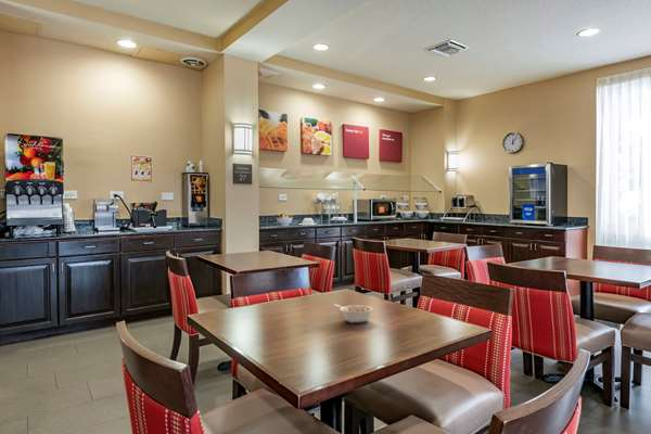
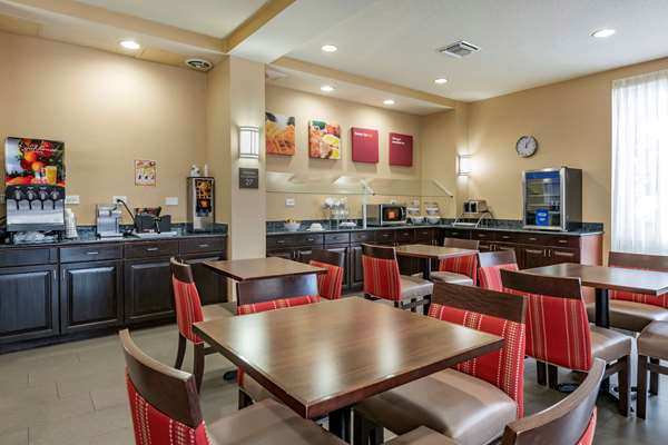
- legume (355, 312)
